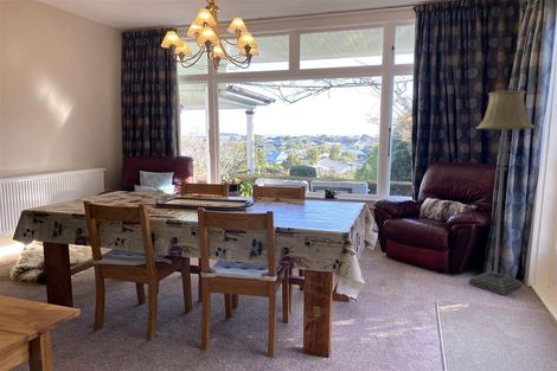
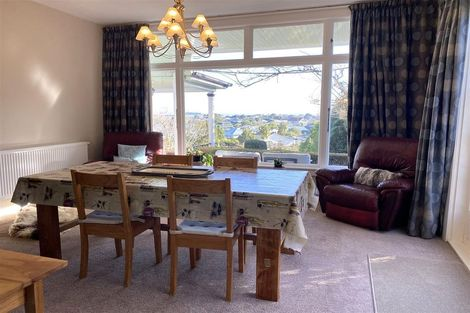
- floor lamp (500, 191)
